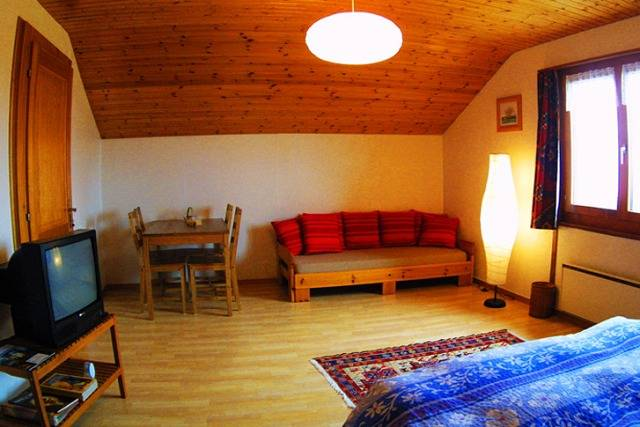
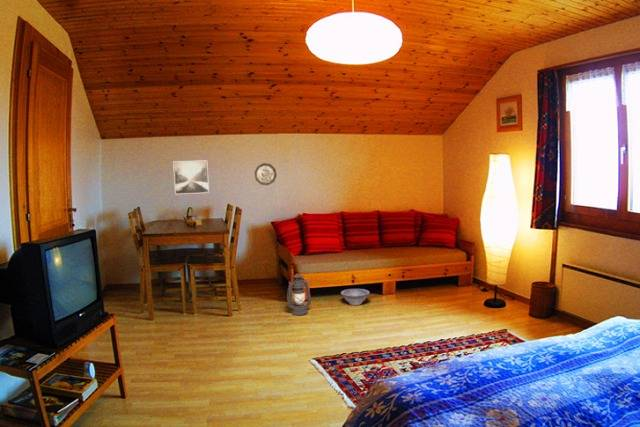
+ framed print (191, 177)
+ lantern (298, 293)
+ decorative bowl (355, 297)
+ decorative plate (265, 174)
